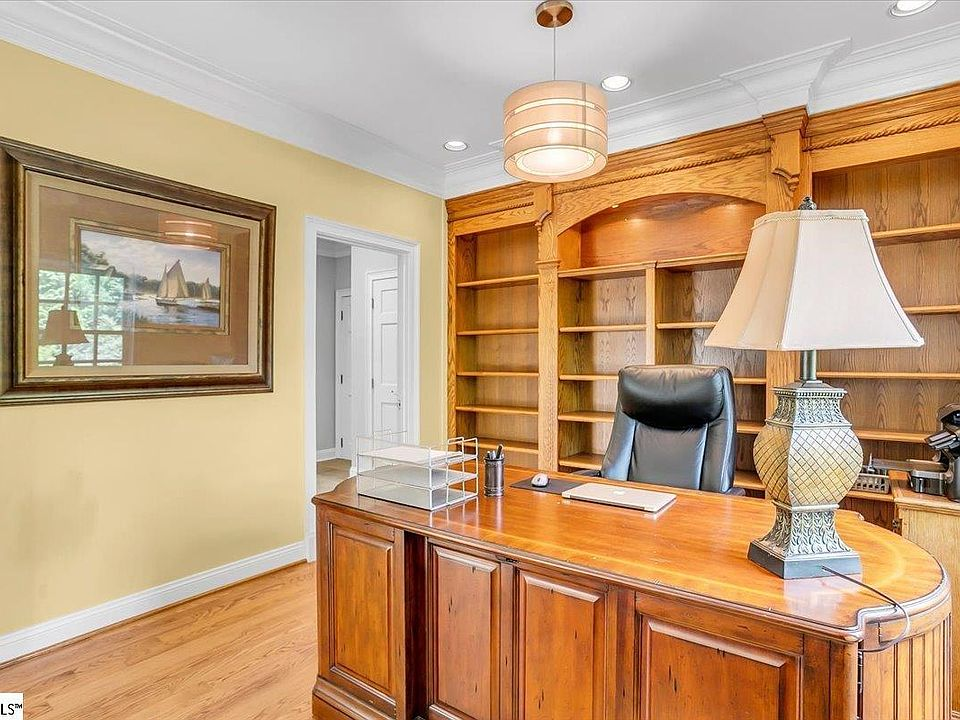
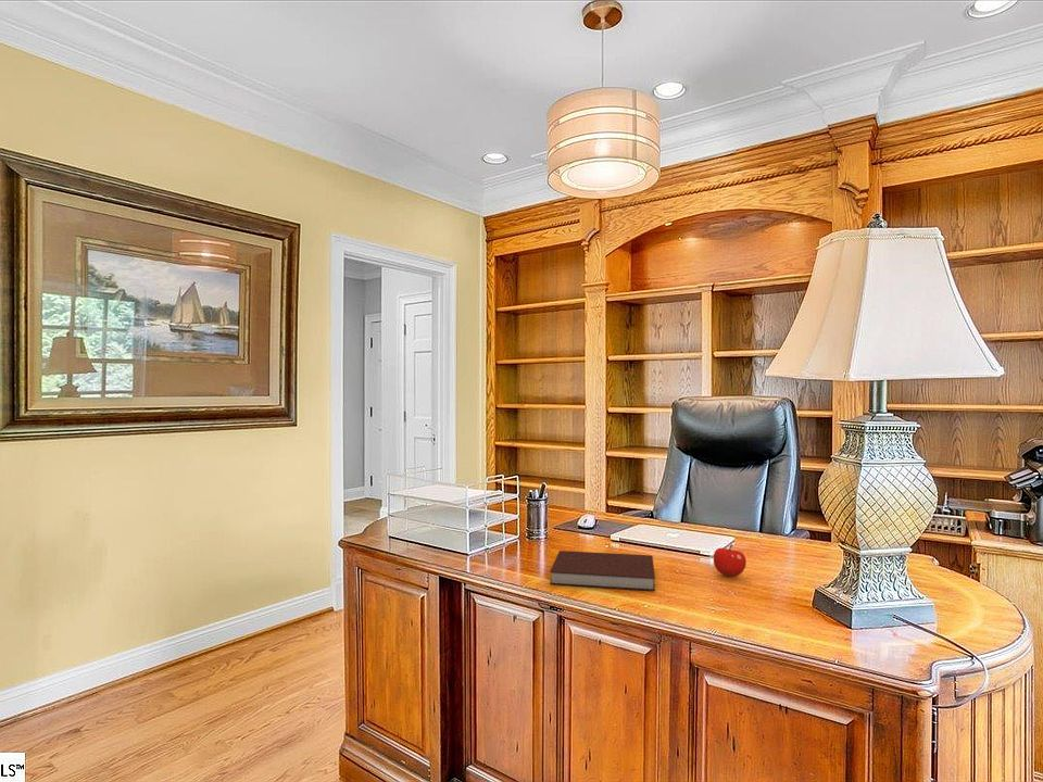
+ notebook (603, 569)
+ apple (729, 559)
